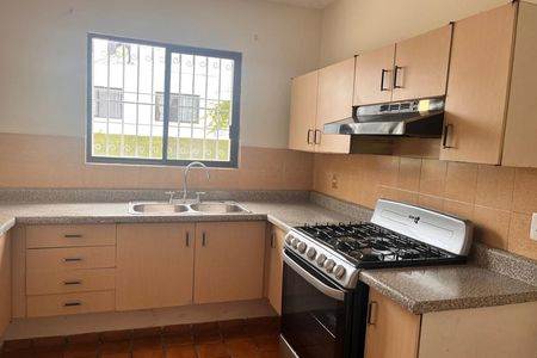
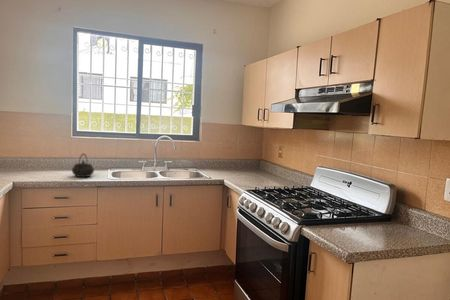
+ kettle (83, 164)
